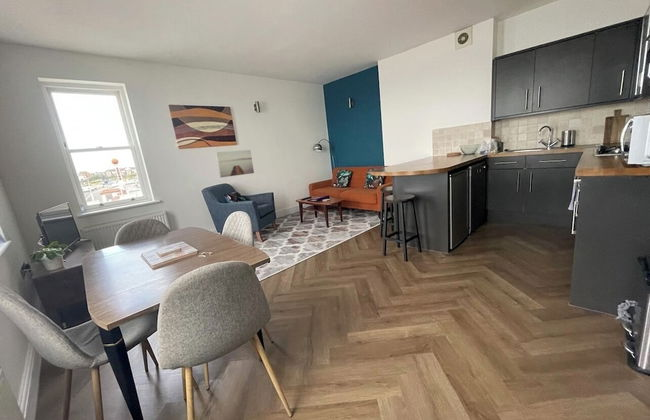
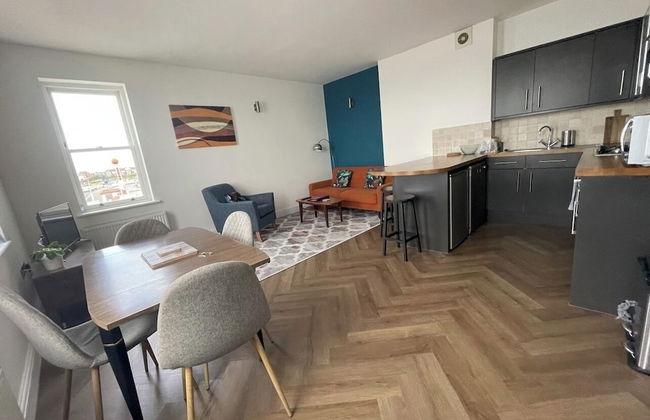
- wall art (235, 163)
